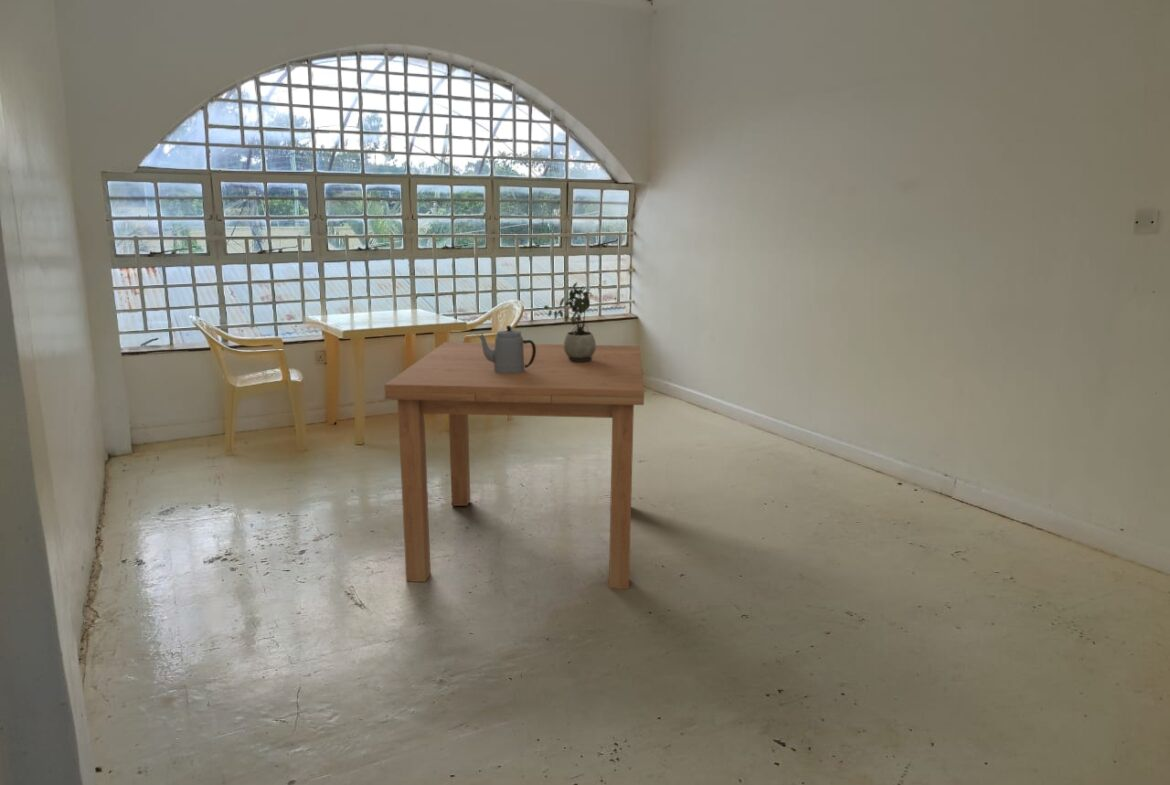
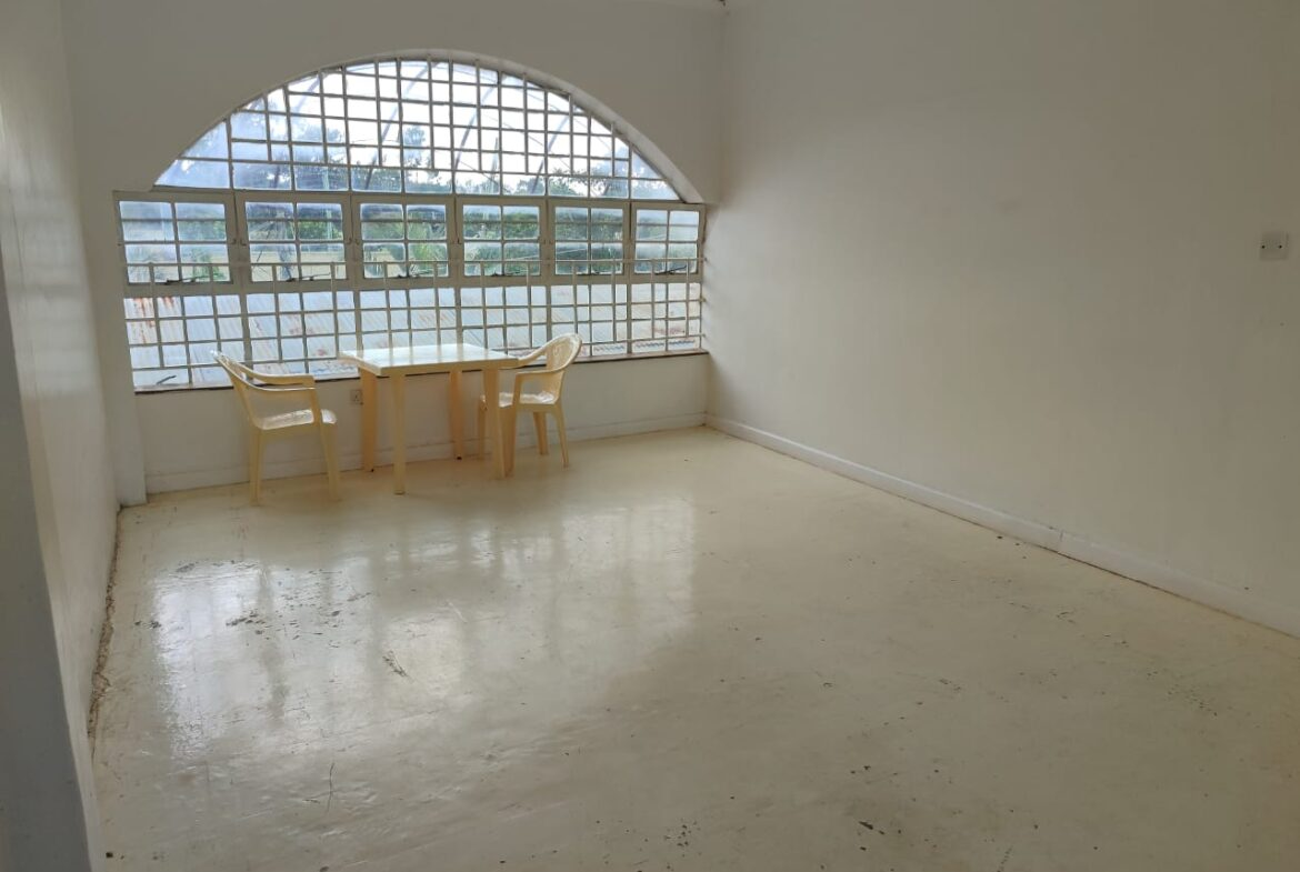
- potted plant (573, 321)
- dining table (529, 415)
- teapot (506, 347)
